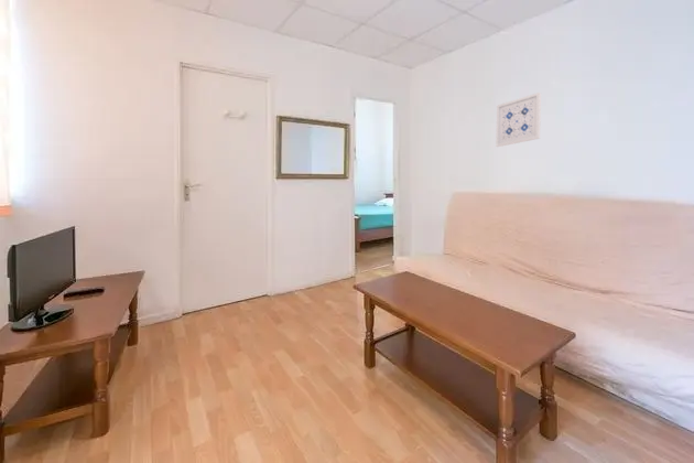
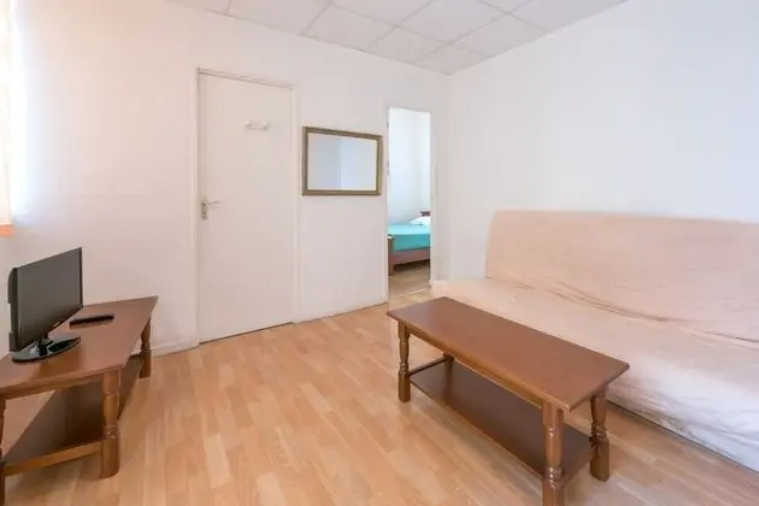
- wall art (517, 120)
